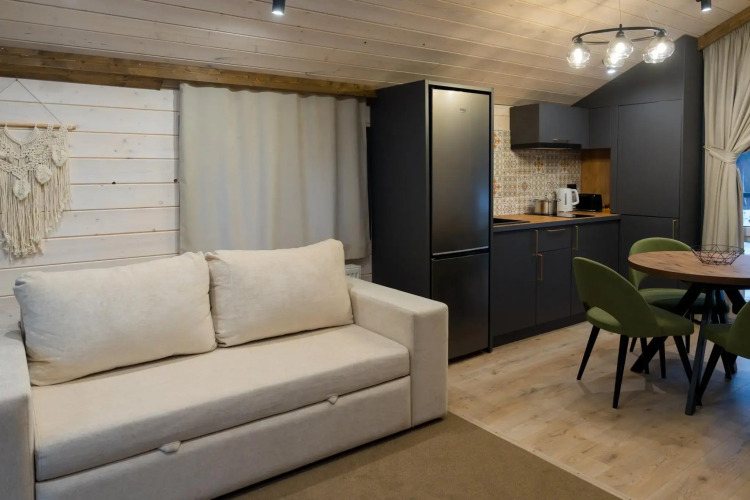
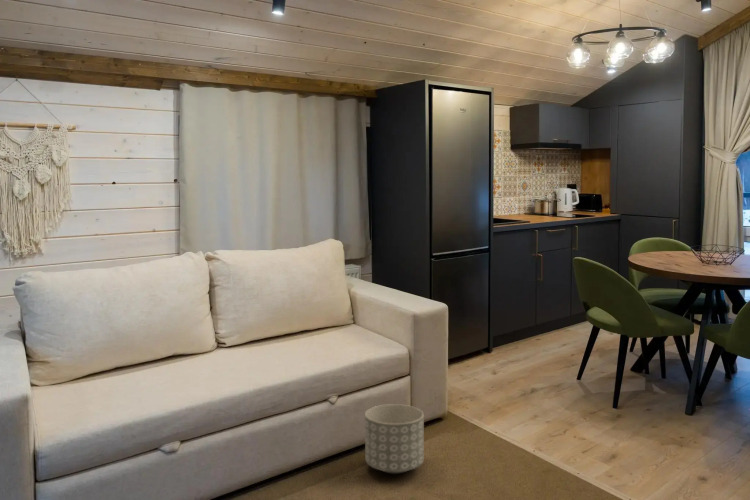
+ planter (394, 440)
